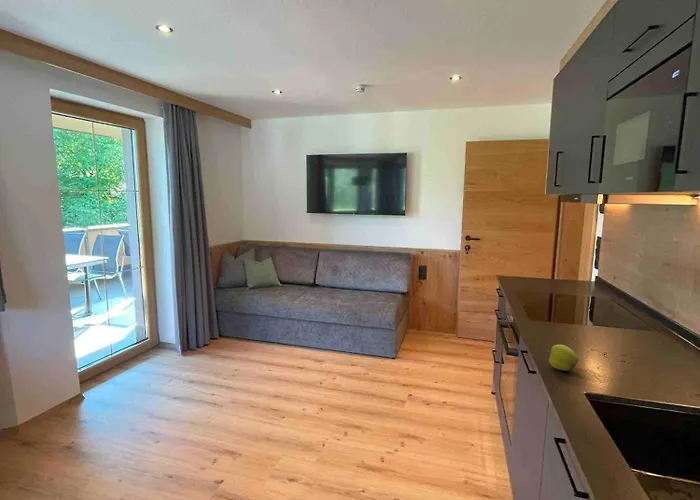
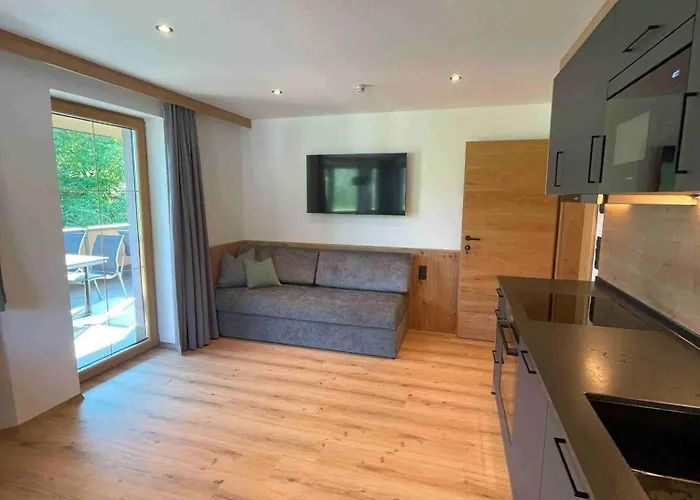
- apple (562, 357)
